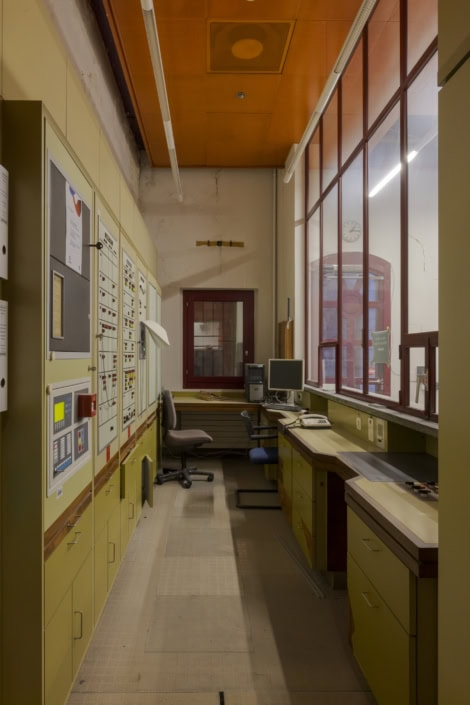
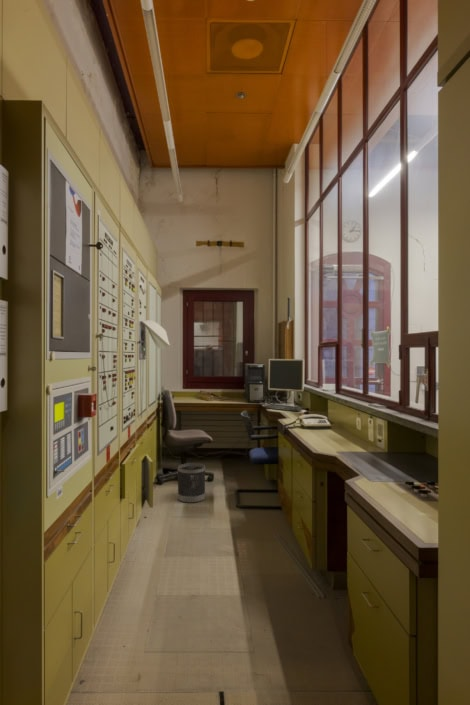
+ wastebasket (191, 482)
